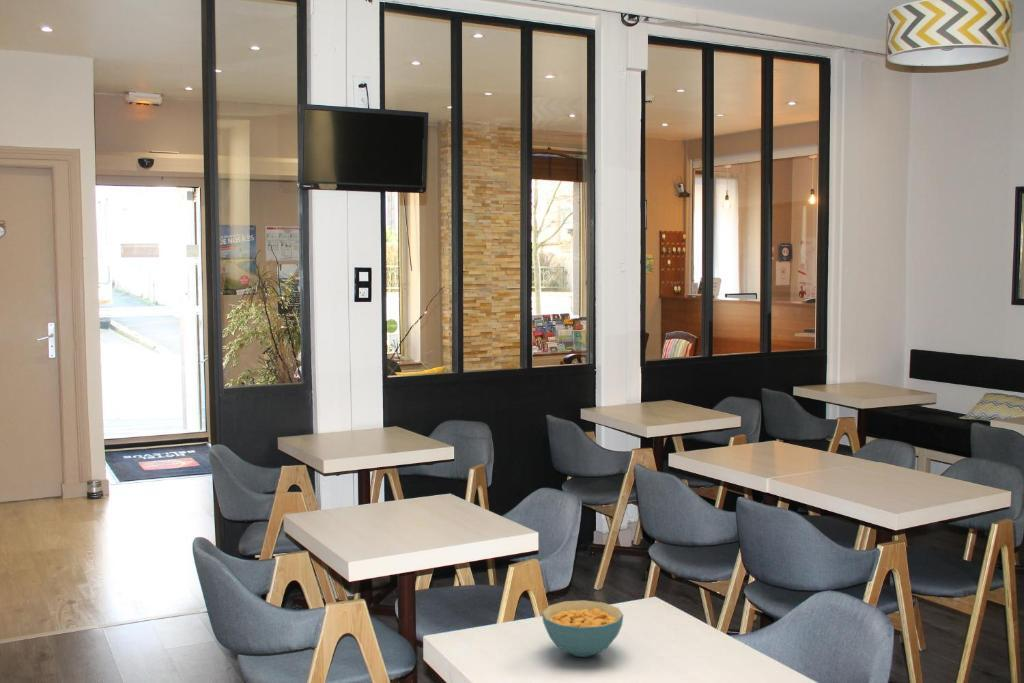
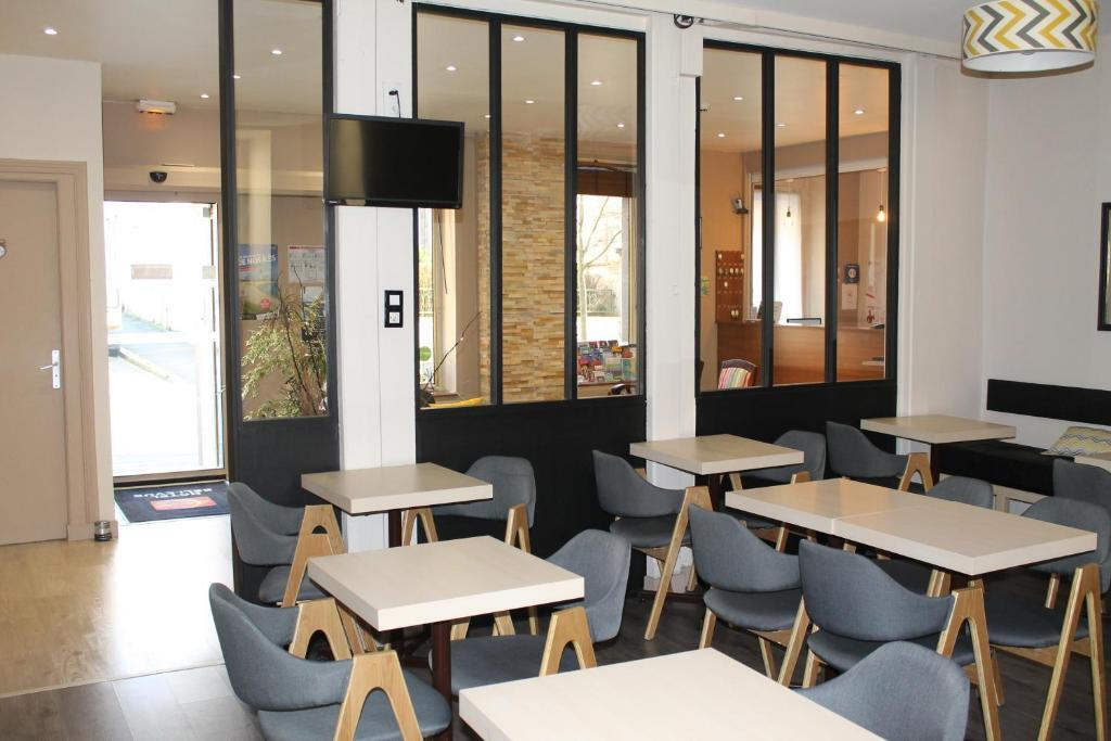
- cereal bowl (582, 632)
